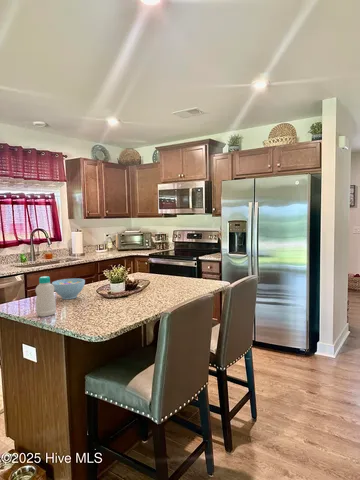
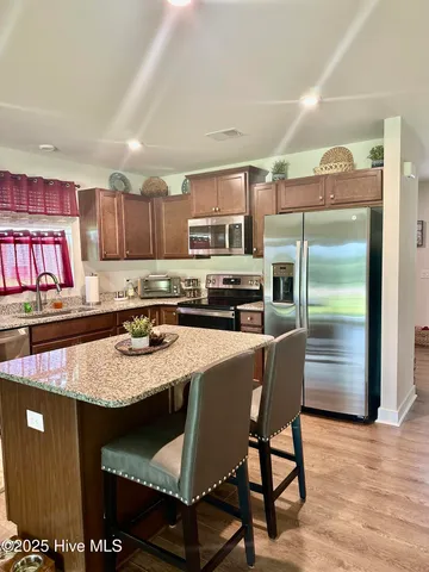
- bowl (69, 289)
- bottle (45, 295)
